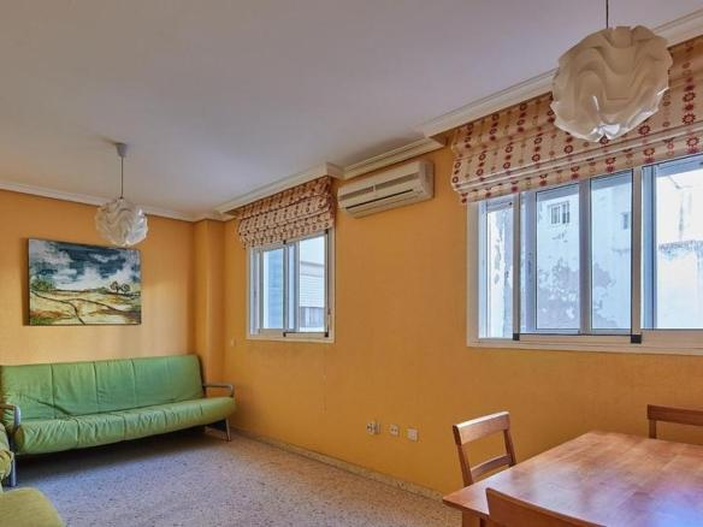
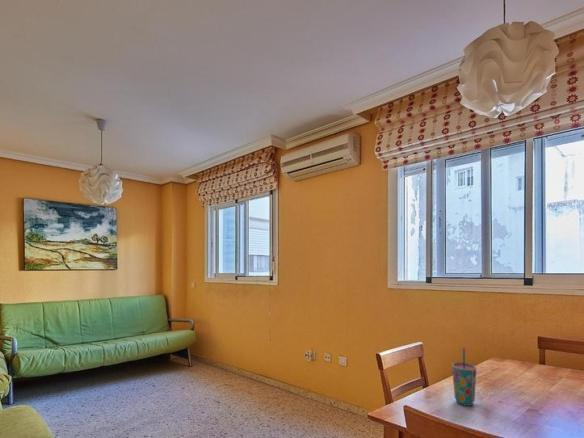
+ cup (464, 375)
